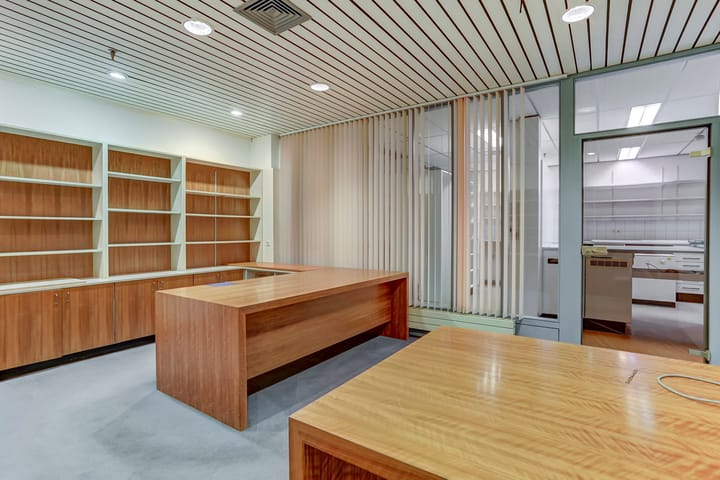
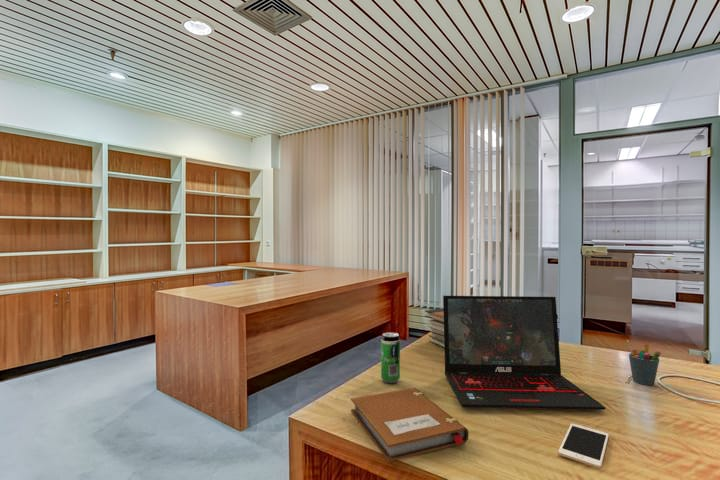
+ pen holder (643, 362)
+ notebook (406, 419)
+ cell phone (584, 443)
+ beverage can (390, 357)
+ laptop (513, 346)
+ book stack (443, 331)
